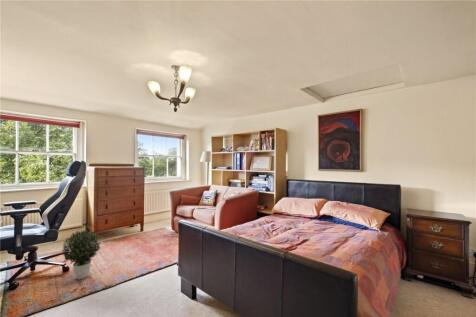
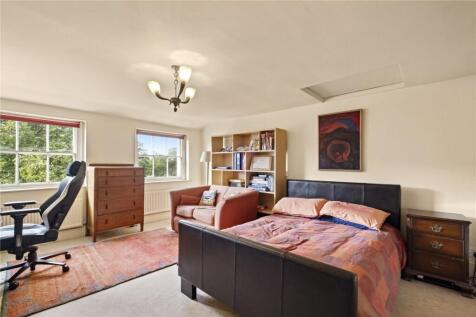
- potted plant (81, 253)
